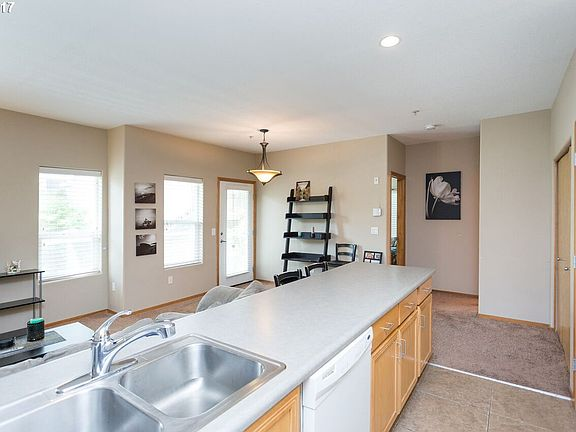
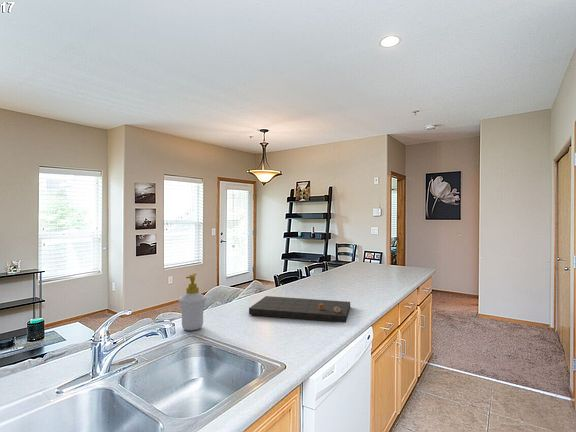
+ cutting board (301, 305)
+ soap bottle (192, 301)
